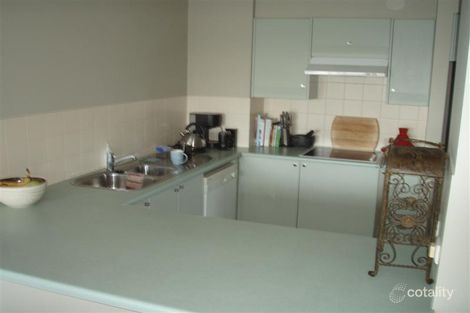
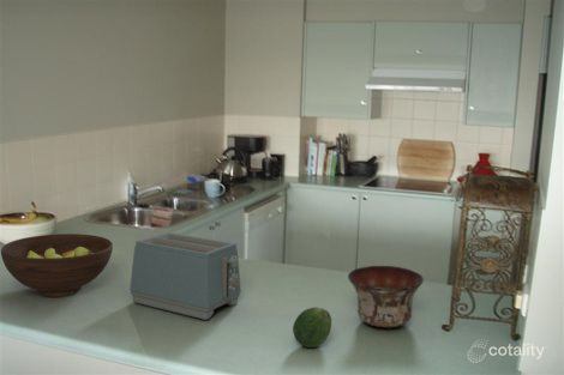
+ toaster (190, 273)
+ fruit bowl (59, 268)
+ fruit (312, 326)
+ bowl (383, 298)
